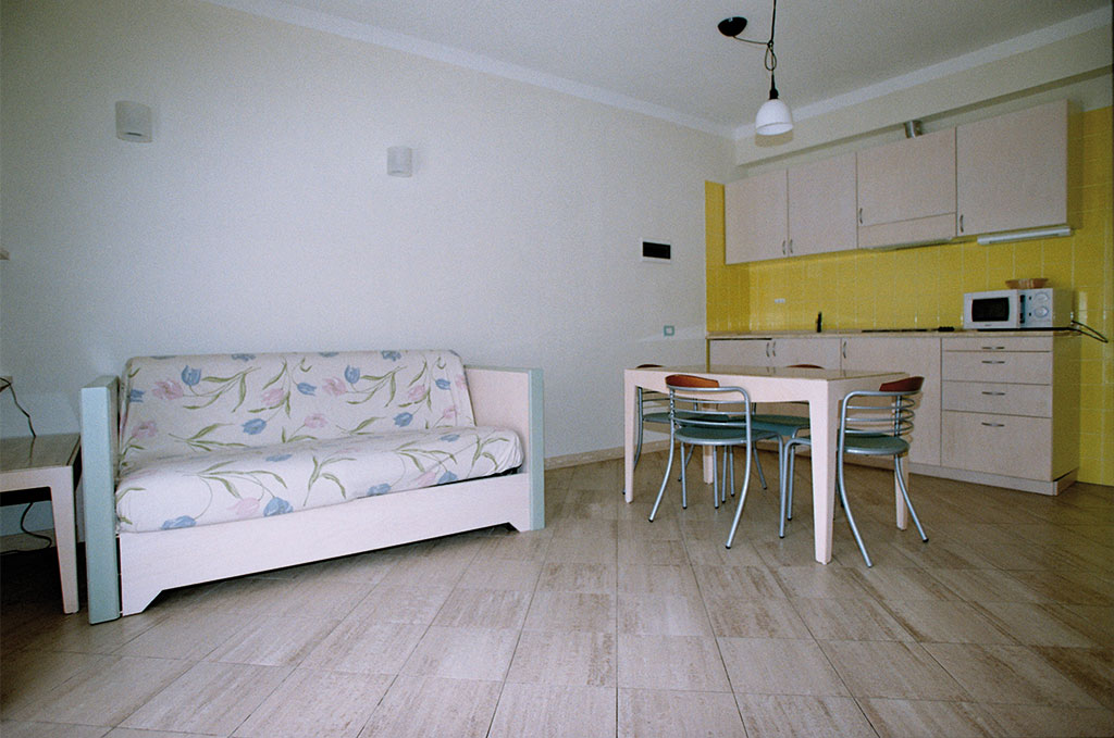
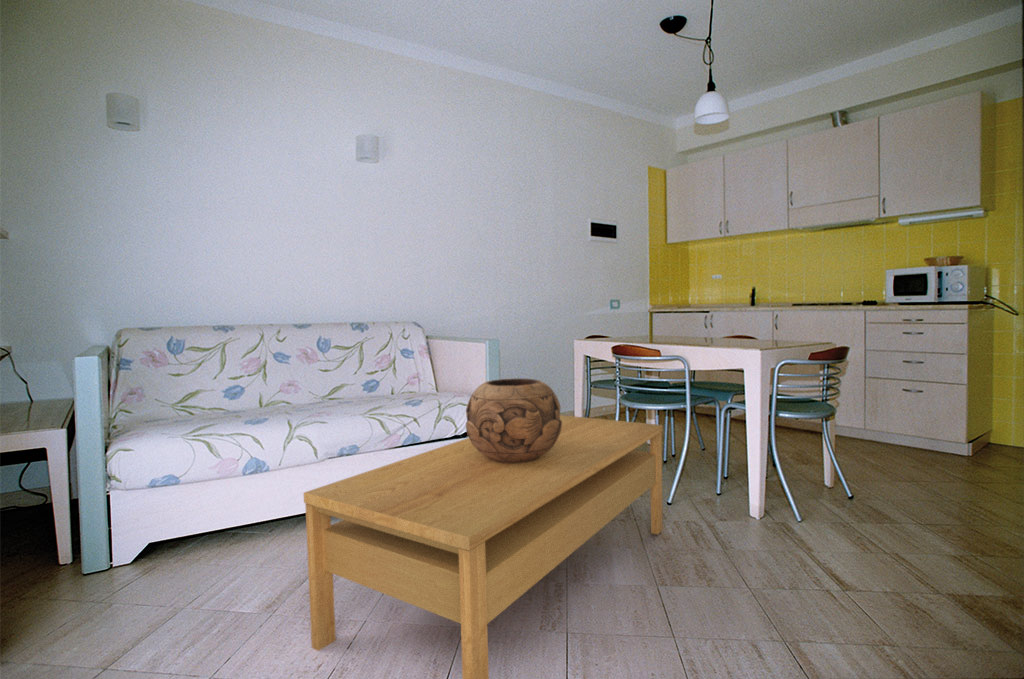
+ coffee table (520, 515)
+ decorative bowl (513, 418)
